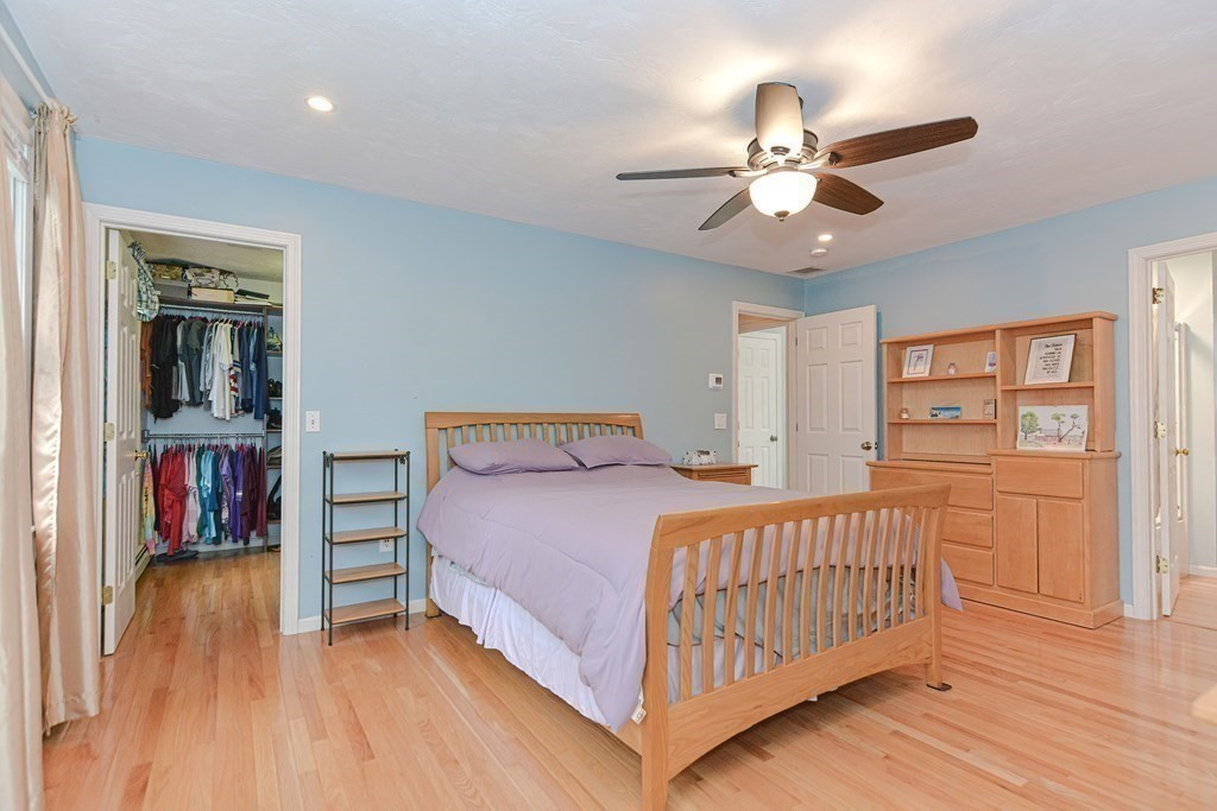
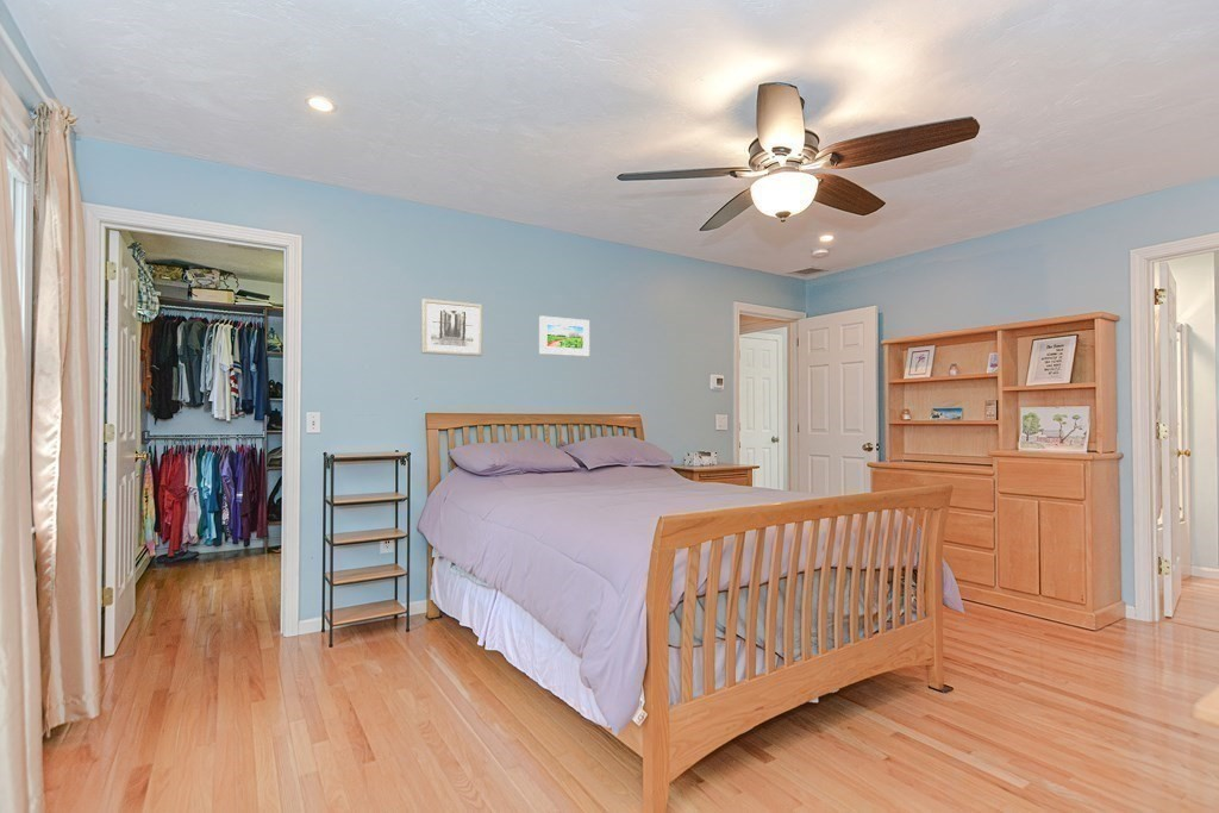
+ wall art (452, 327)
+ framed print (564, 336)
